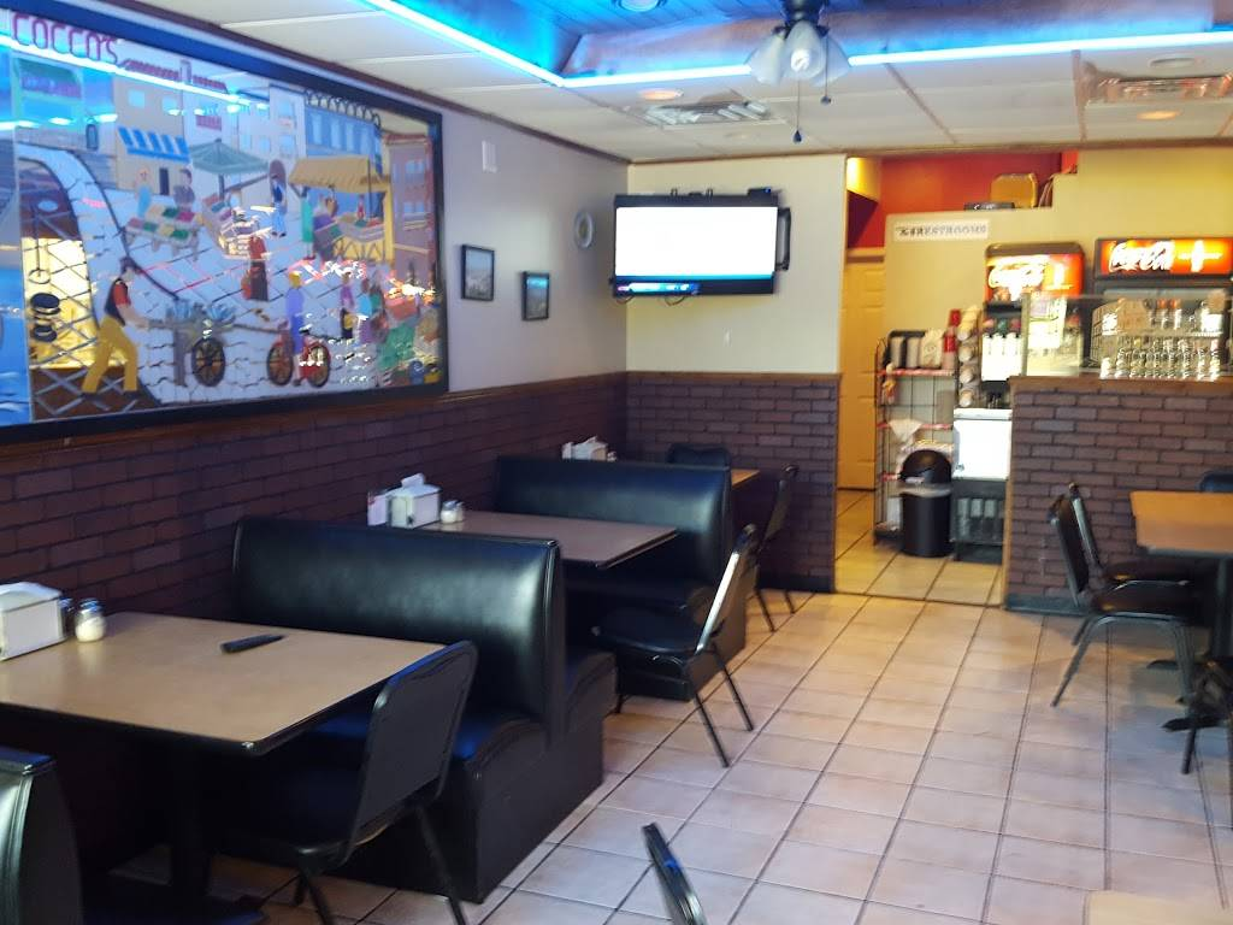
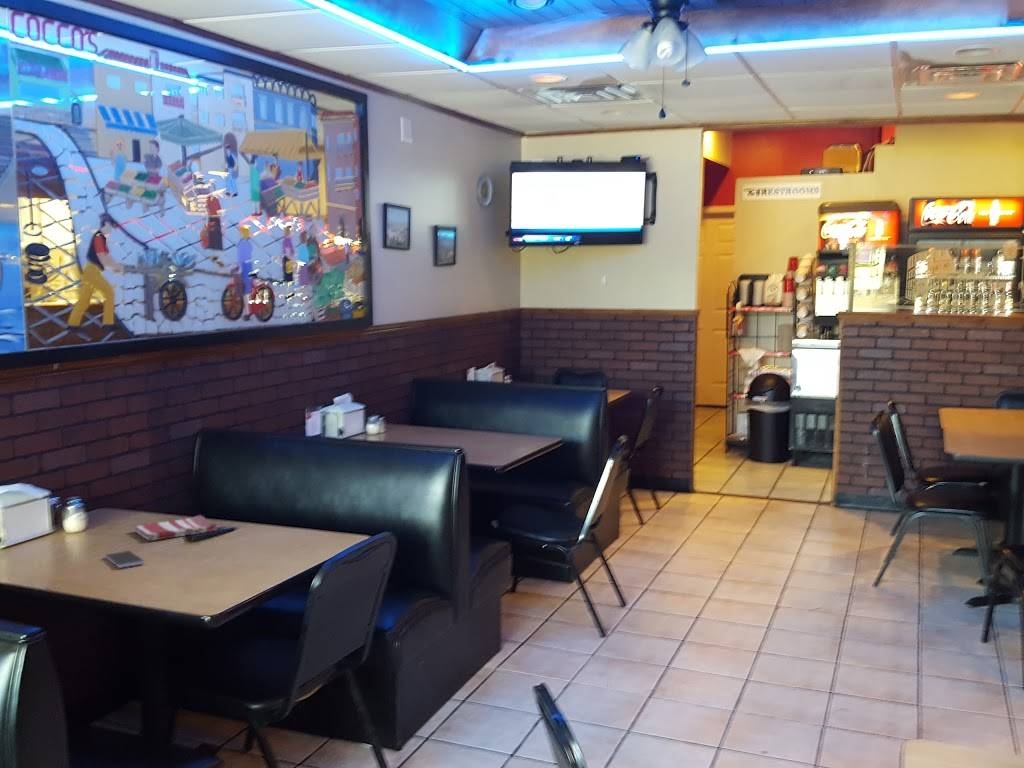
+ smartphone (124, 559)
+ dish towel (175, 526)
